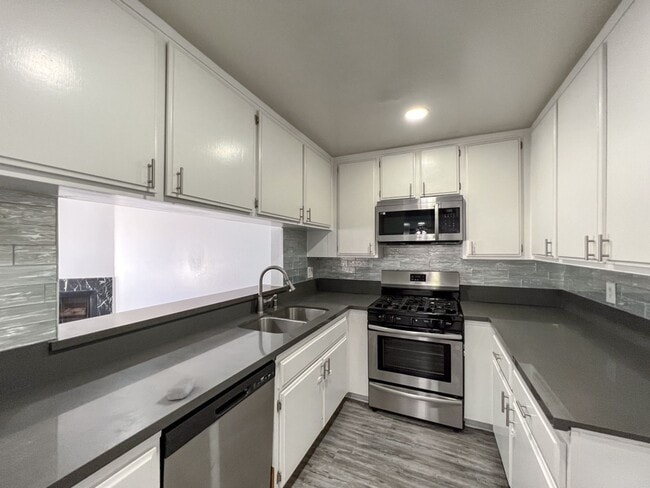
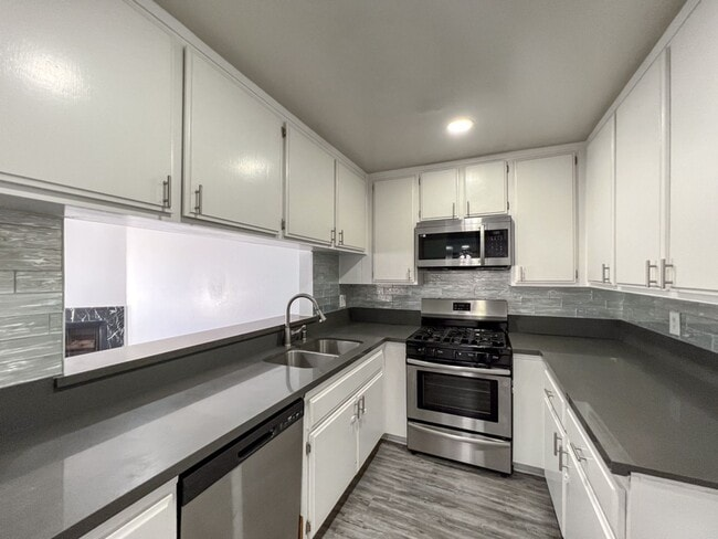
- soap bar (183, 386)
